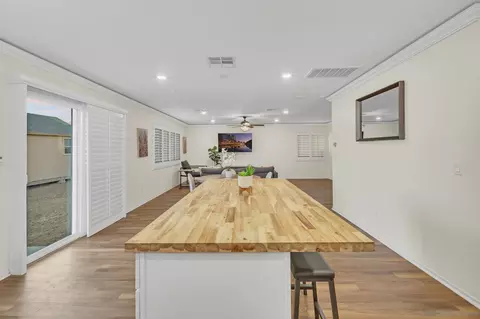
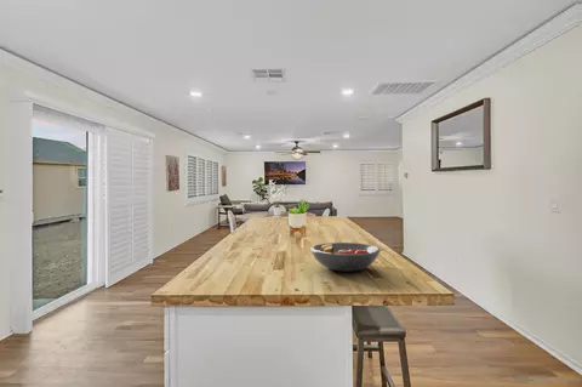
+ fruit bowl (344, 255)
